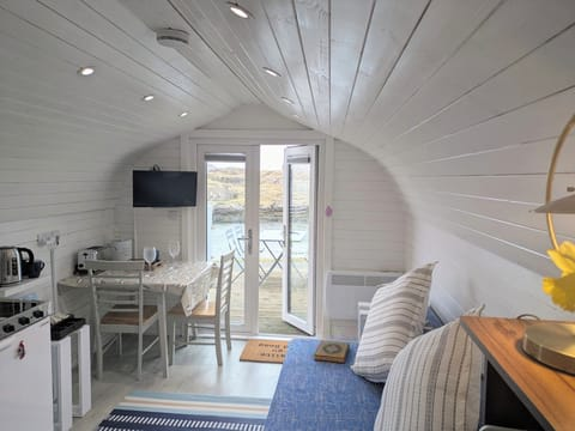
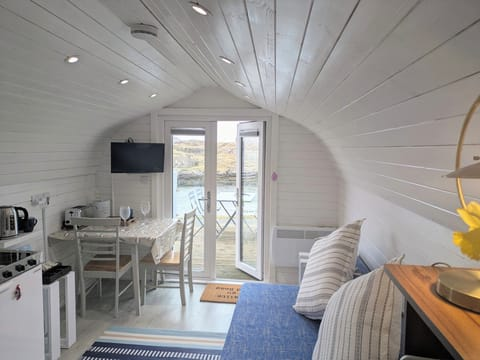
- hardback book (332, 351)
